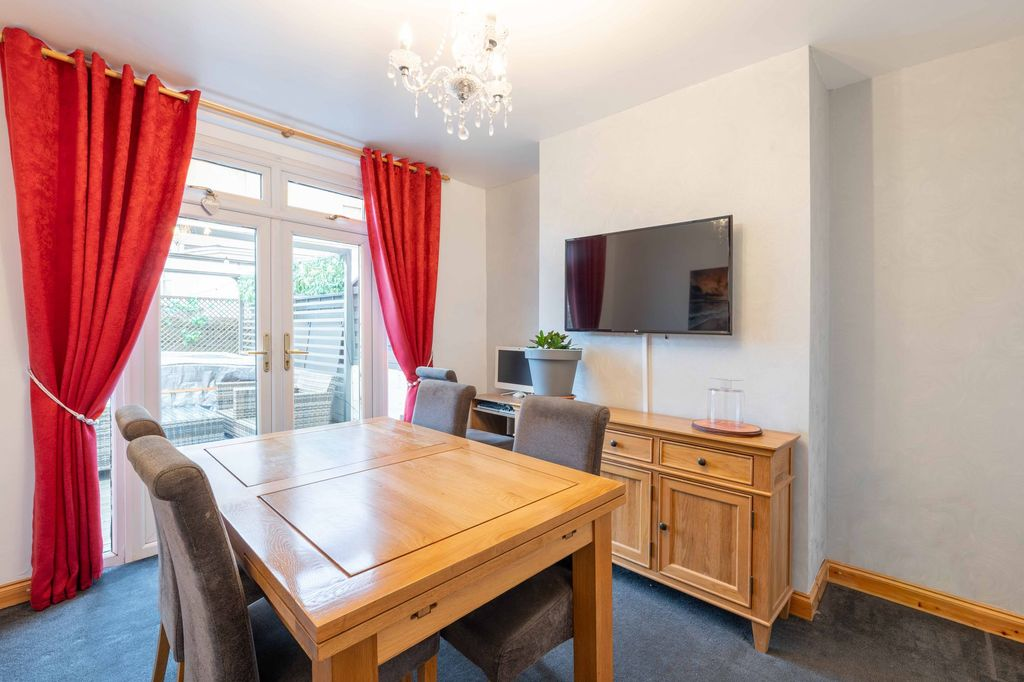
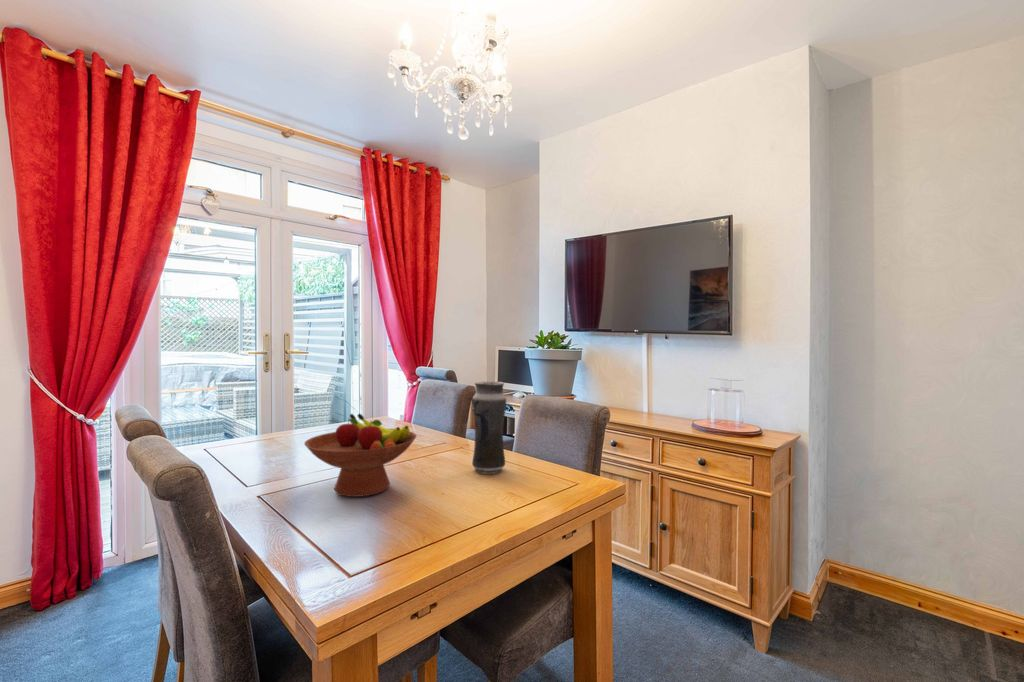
+ vase (489, 426)
+ fruit bowl (362, 453)
